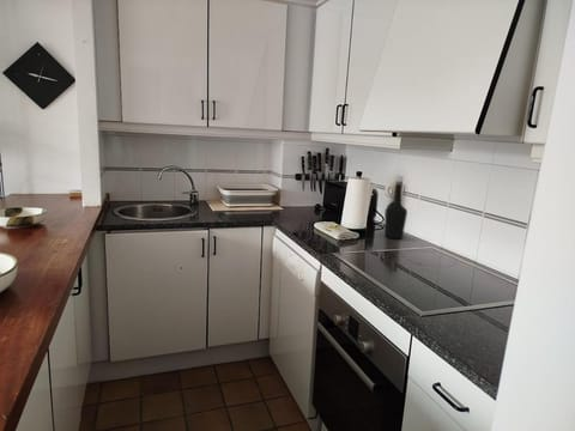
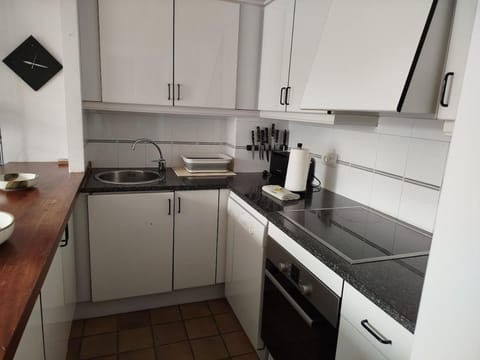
- bottle (397, 206)
